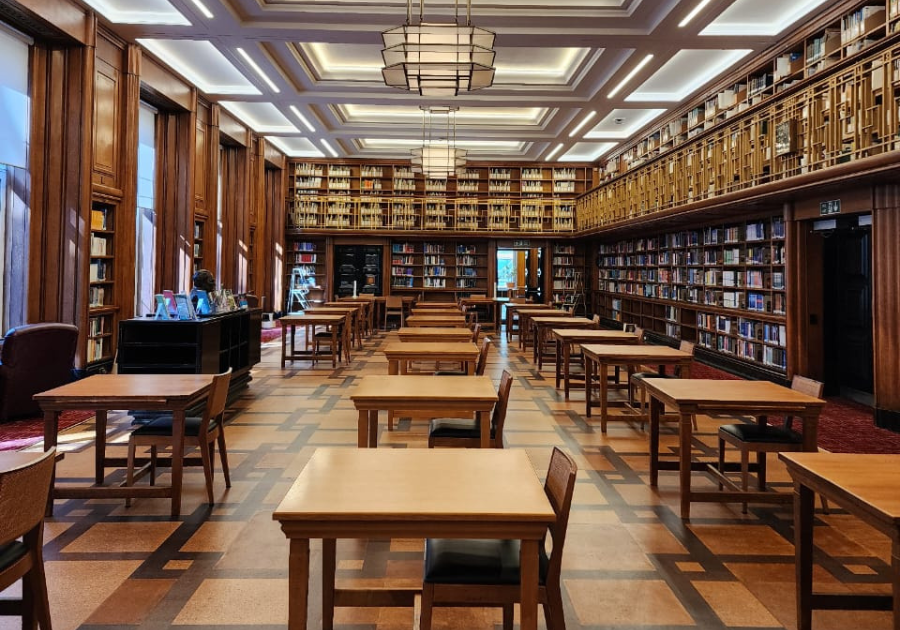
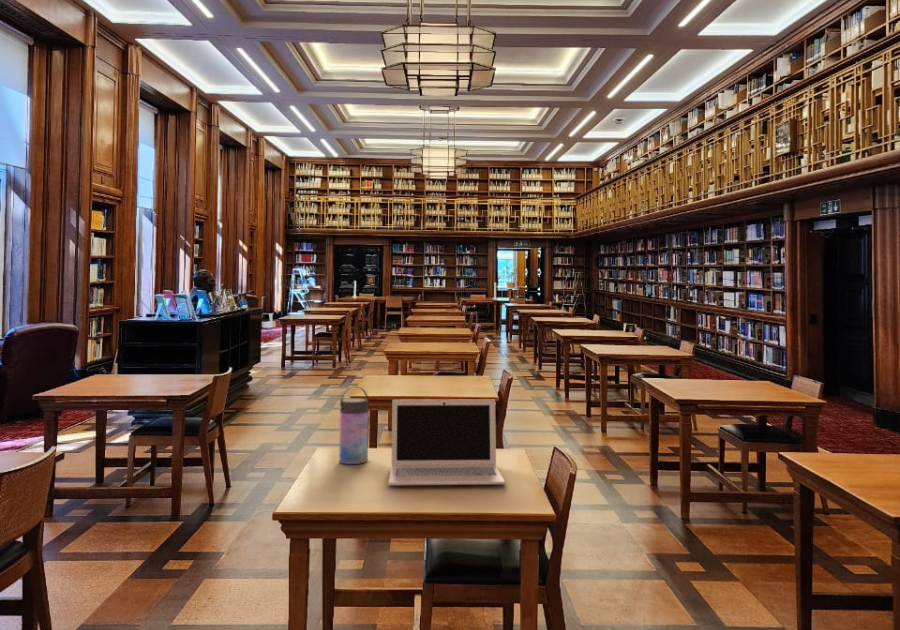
+ water bottle (353, 423)
+ laptop (445, 439)
